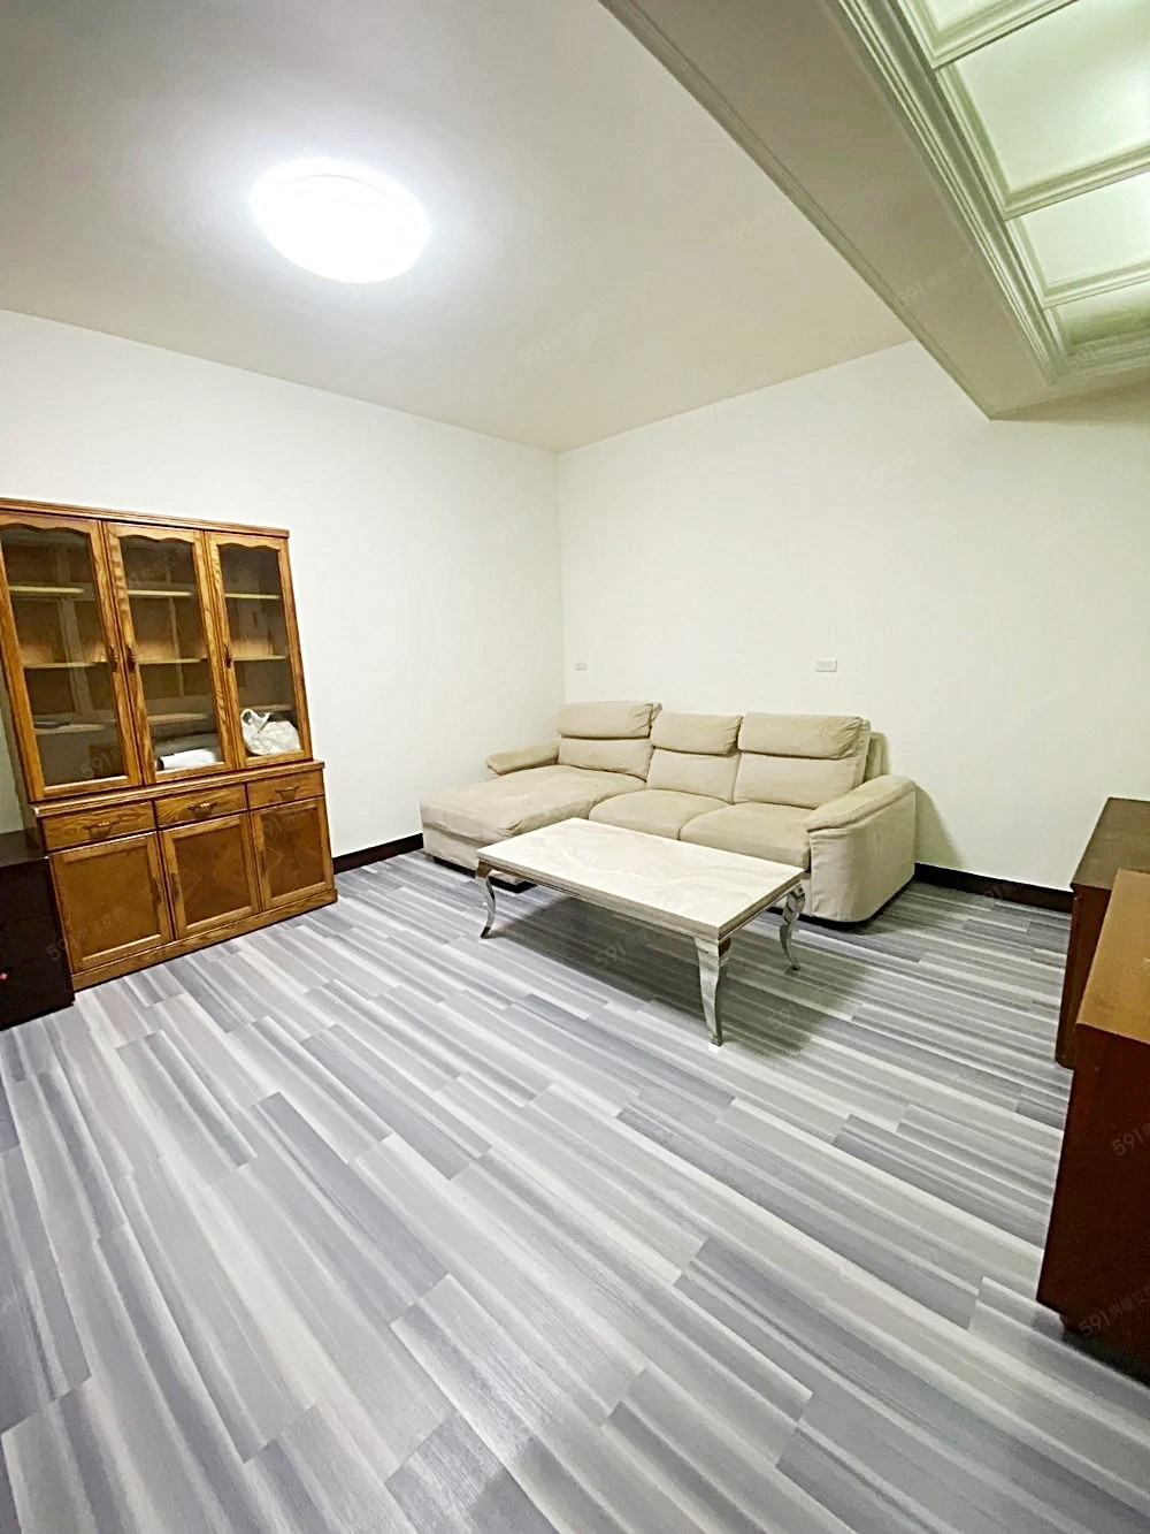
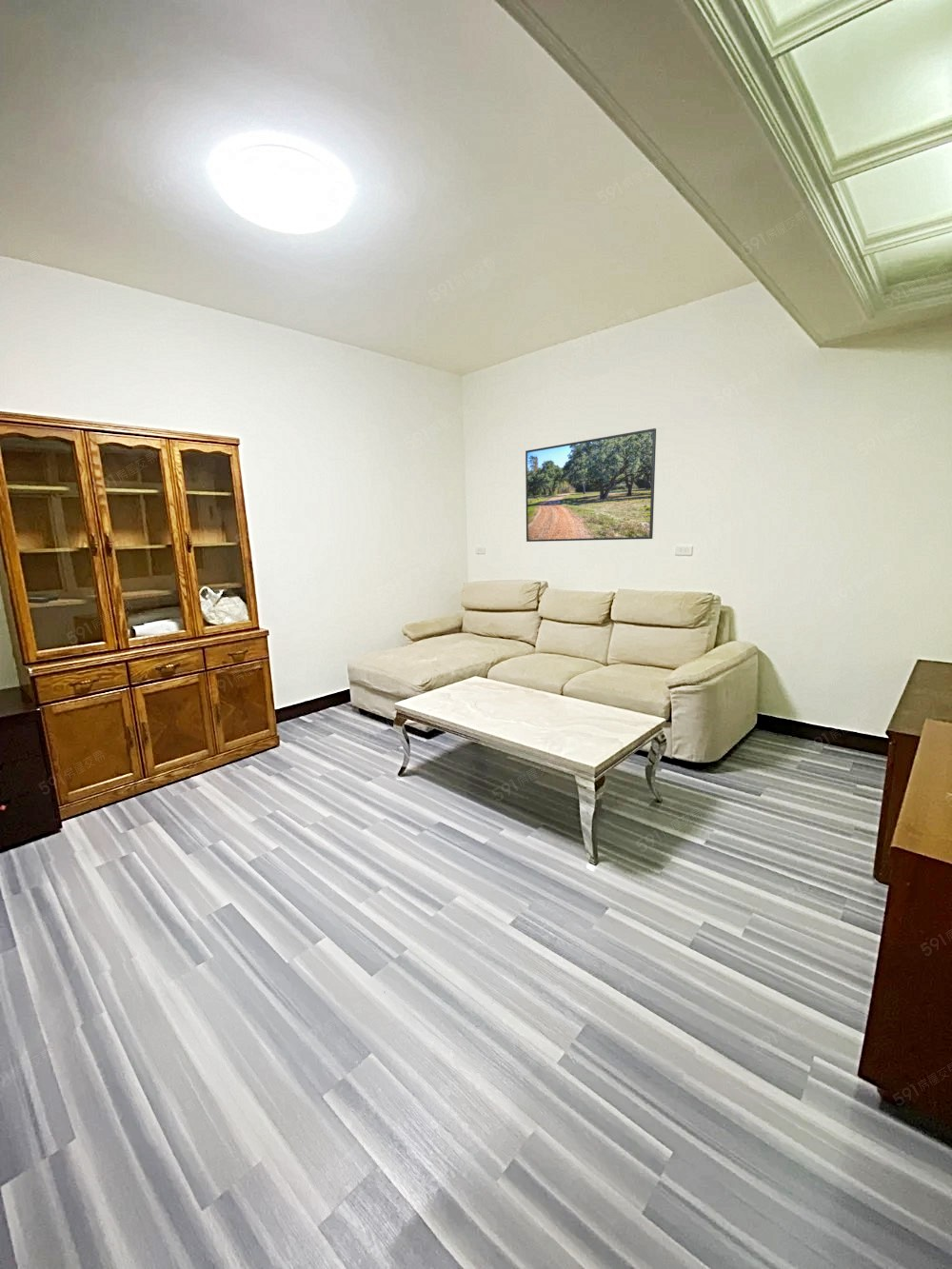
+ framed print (584, 491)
